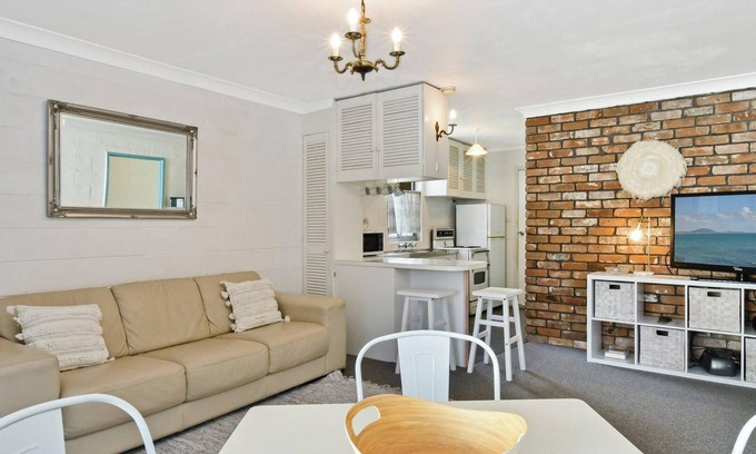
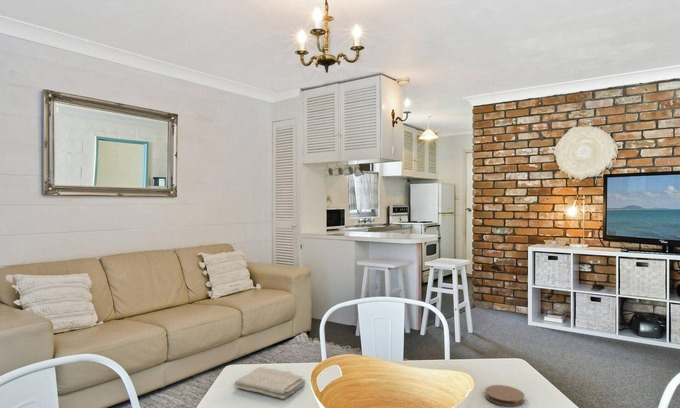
+ washcloth (270, 381)
+ coaster (504, 395)
